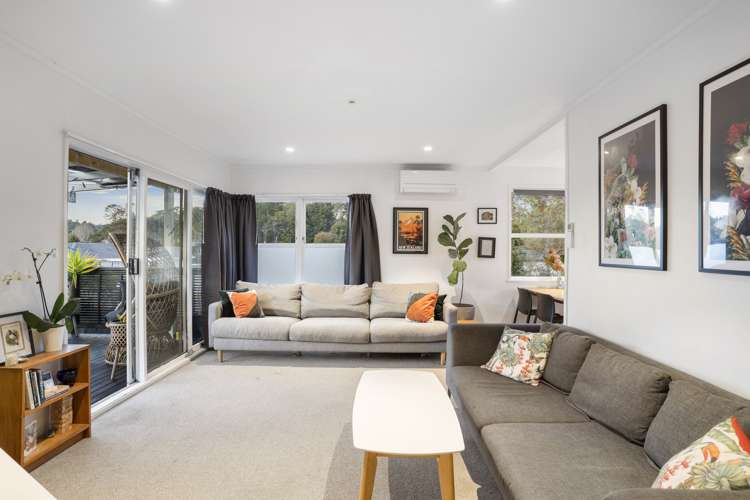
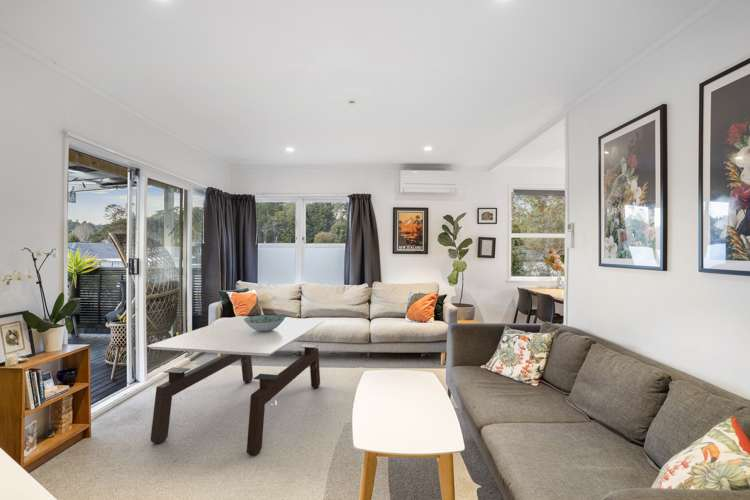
+ decorative bowl (265, 324)
+ coffee table (250, 370)
